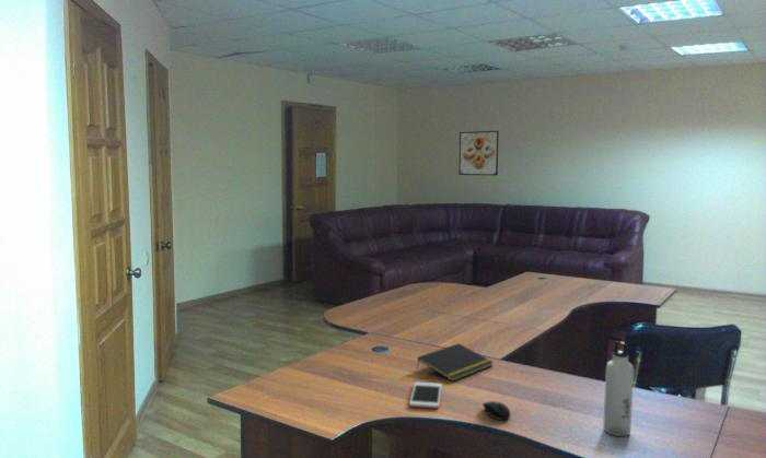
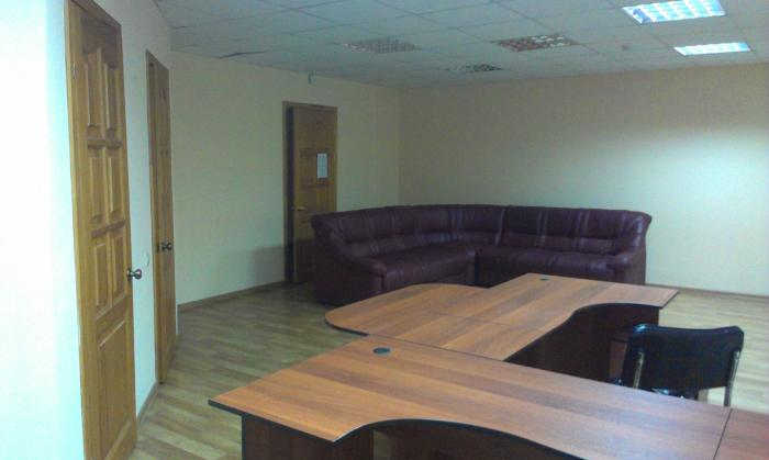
- cell phone (426, 395)
- water bottle (618, 387)
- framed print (478, 153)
- mouse (496, 408)
- notepad (455, 361)
